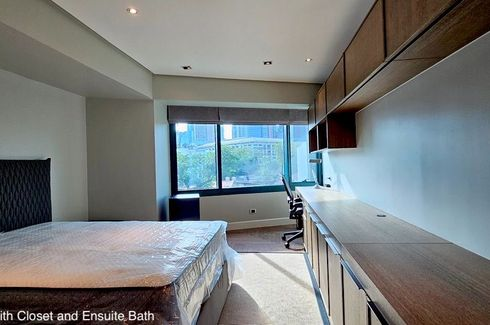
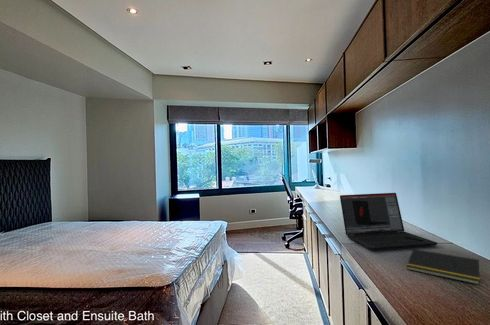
+ laptop (384, 218)
+ notepad (442, 264)
